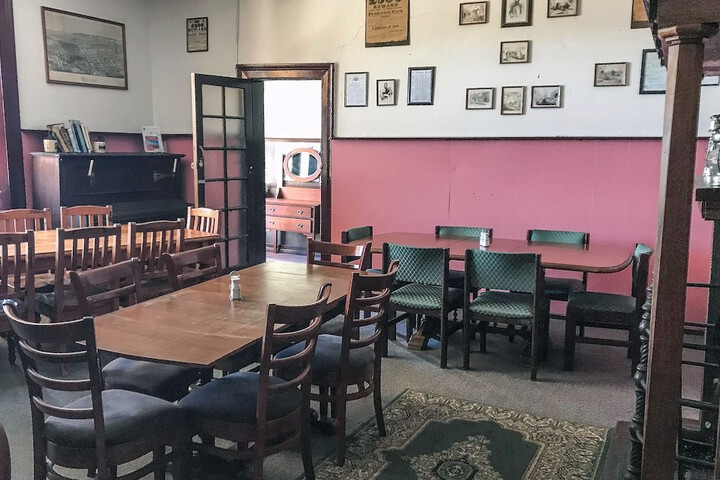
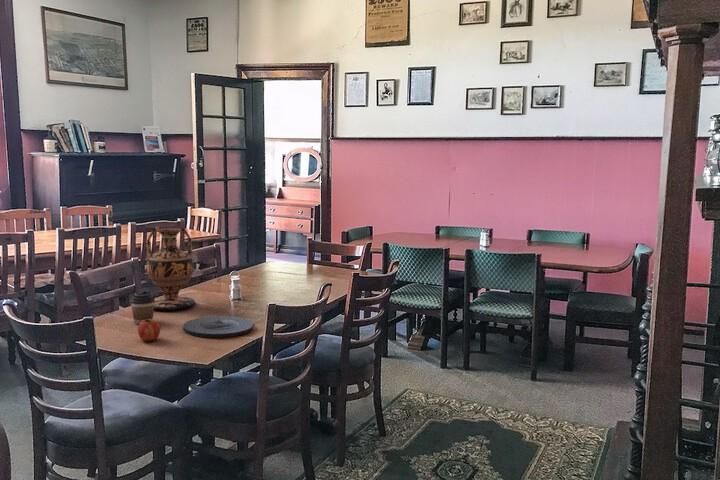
+ coffee cup (142, 307)
+ vase (170, 266)
+ fruit (149, 329)
+ plate (218, 323)
